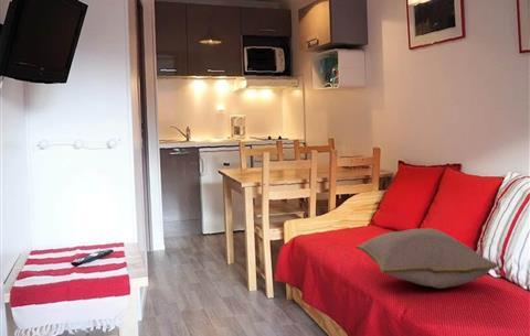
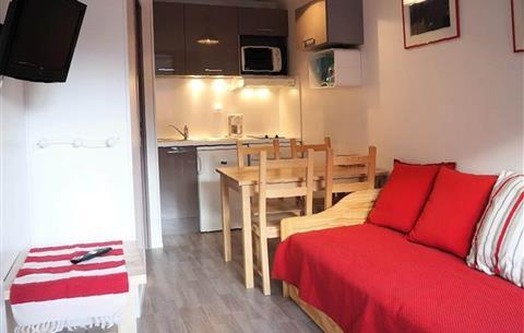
- cushion (414, 257)
